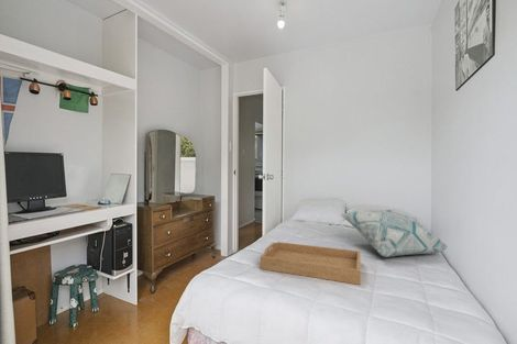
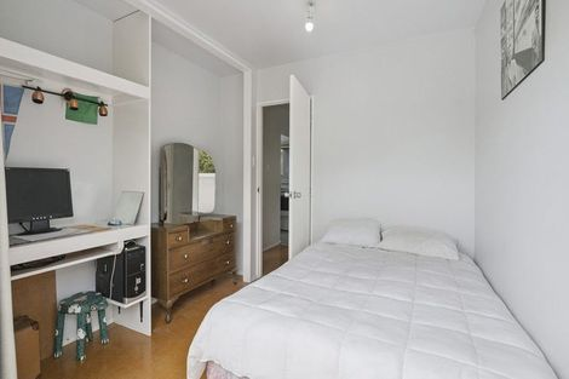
- decorative pillow (388, 231)
- serving tray (311, 257)
